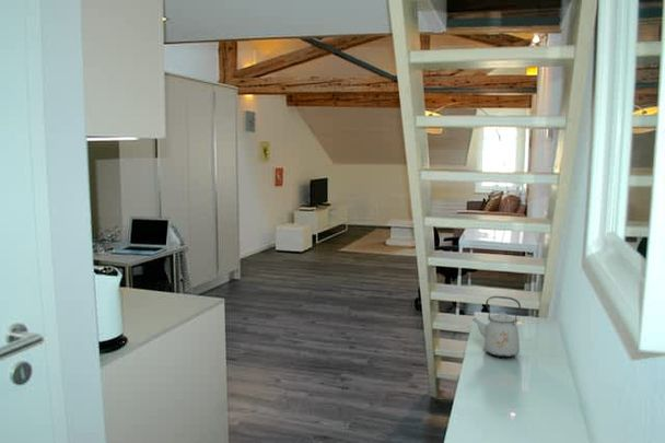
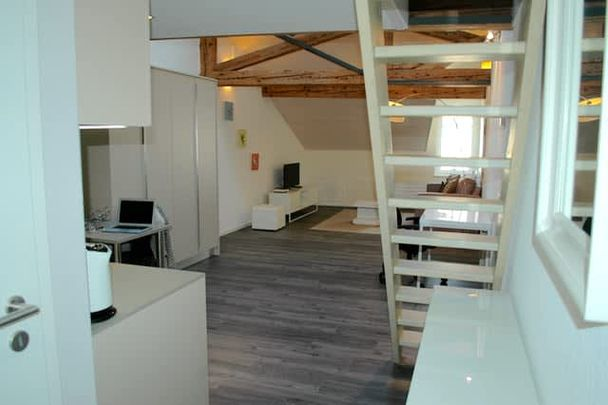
- kettle (495, 324)
